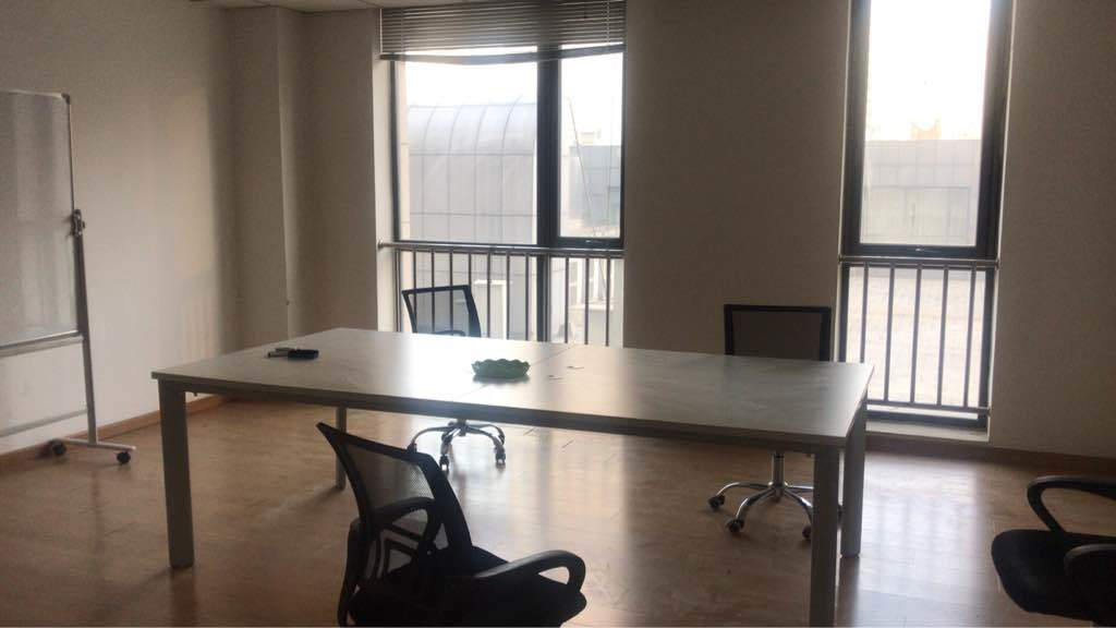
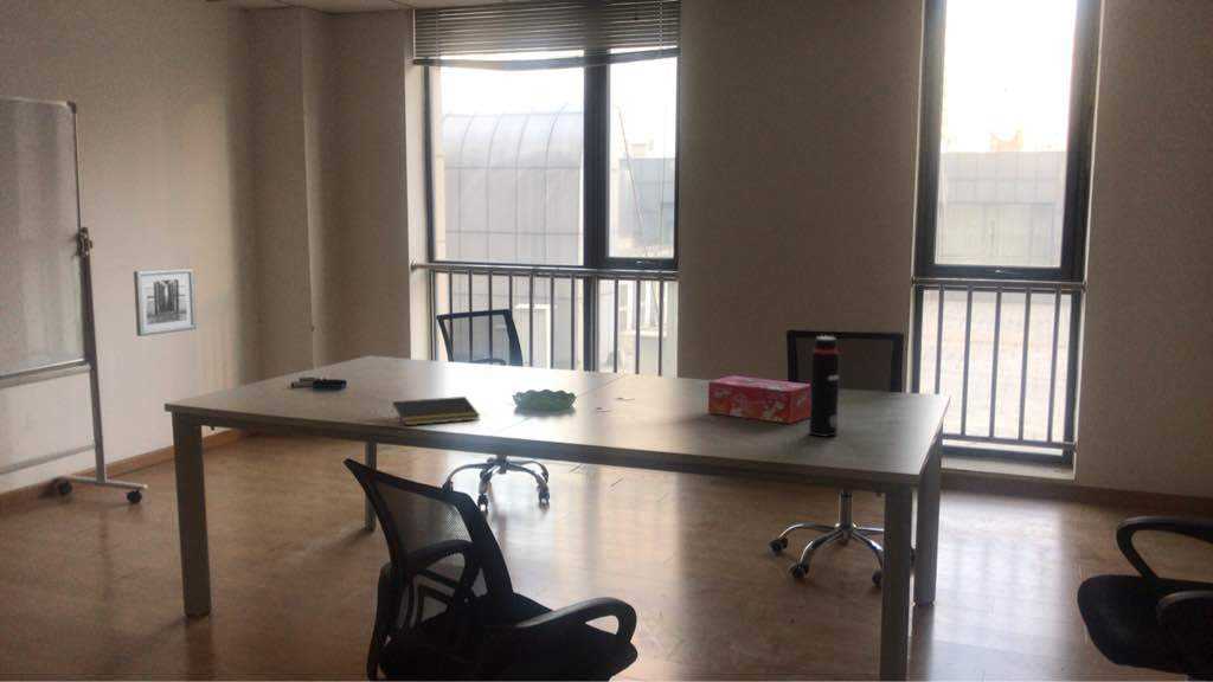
+ wall art (166, 301)
+ notepad (436, 410)
+ tissue box (759, 398)
+ water bottle (826, 385)
